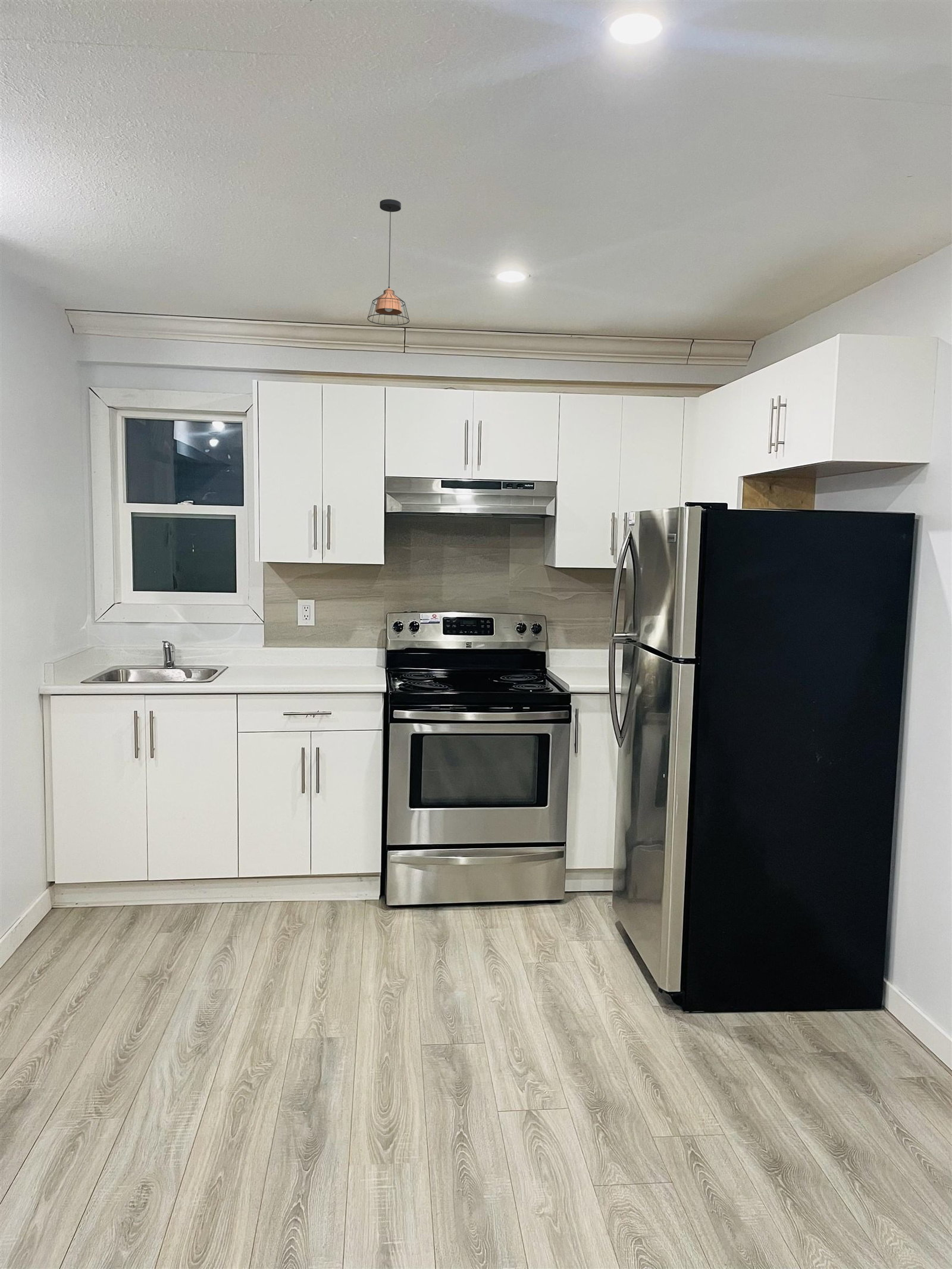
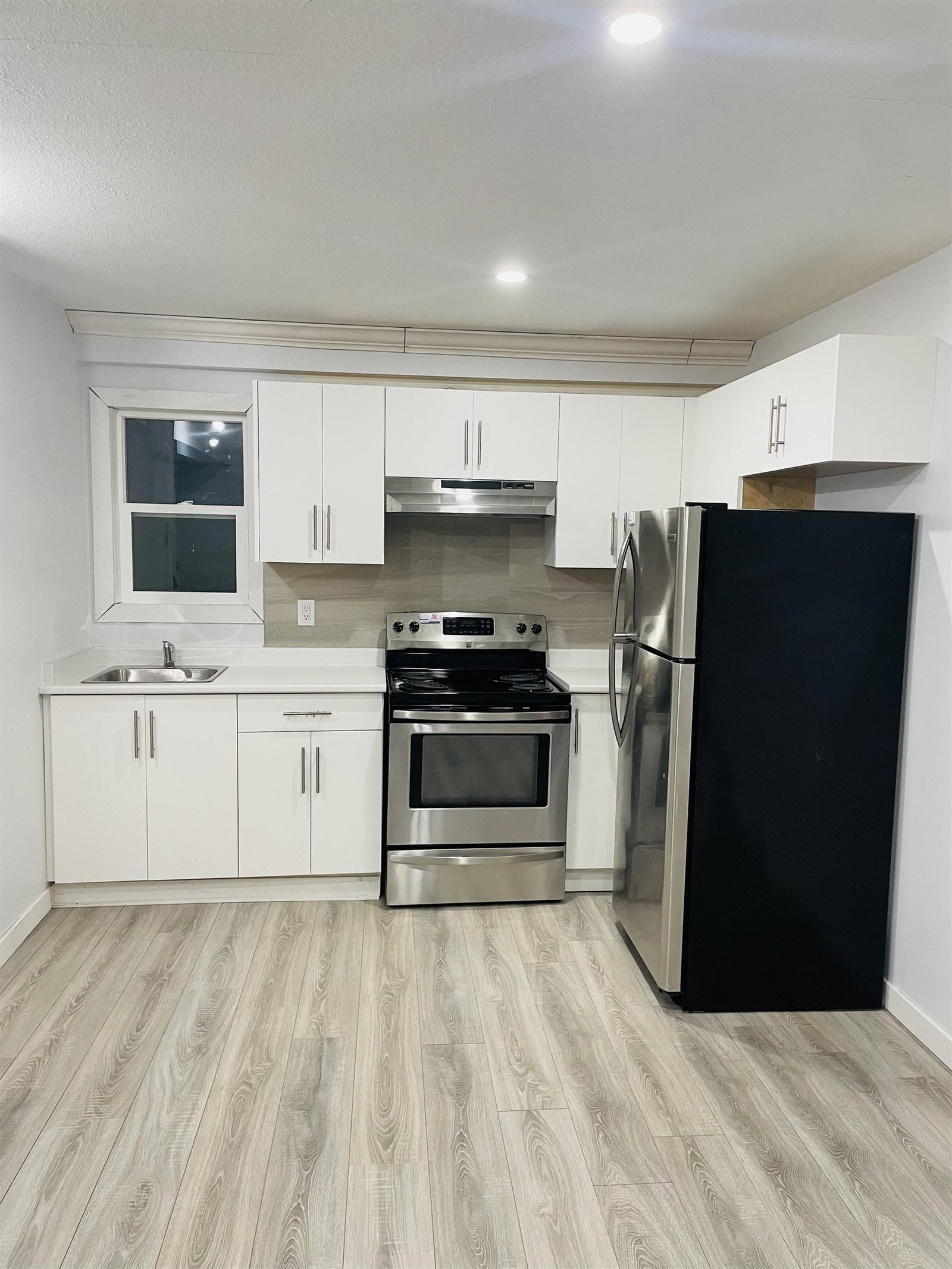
- pendant light (389, 262)
